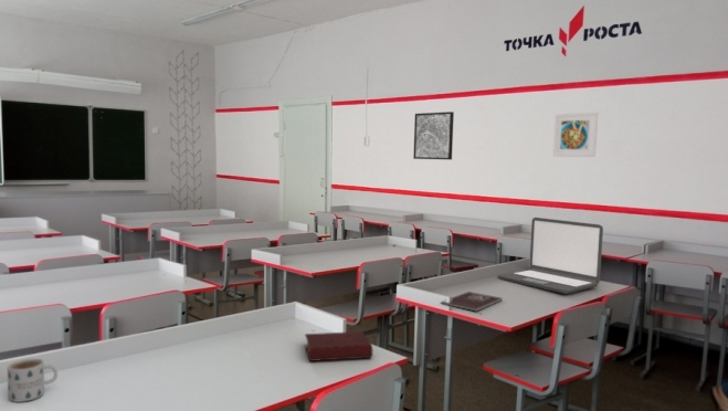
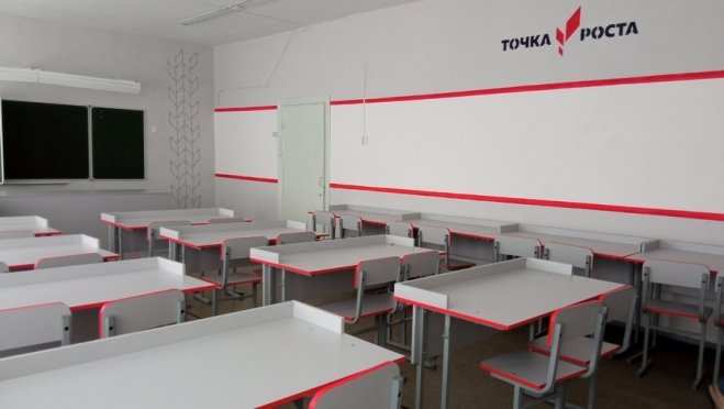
- mug (33, 378)
- book (472, 301)
- book (337, 346)
- wall art (432, 136)
- laptop (549, 252)
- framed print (574, 135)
